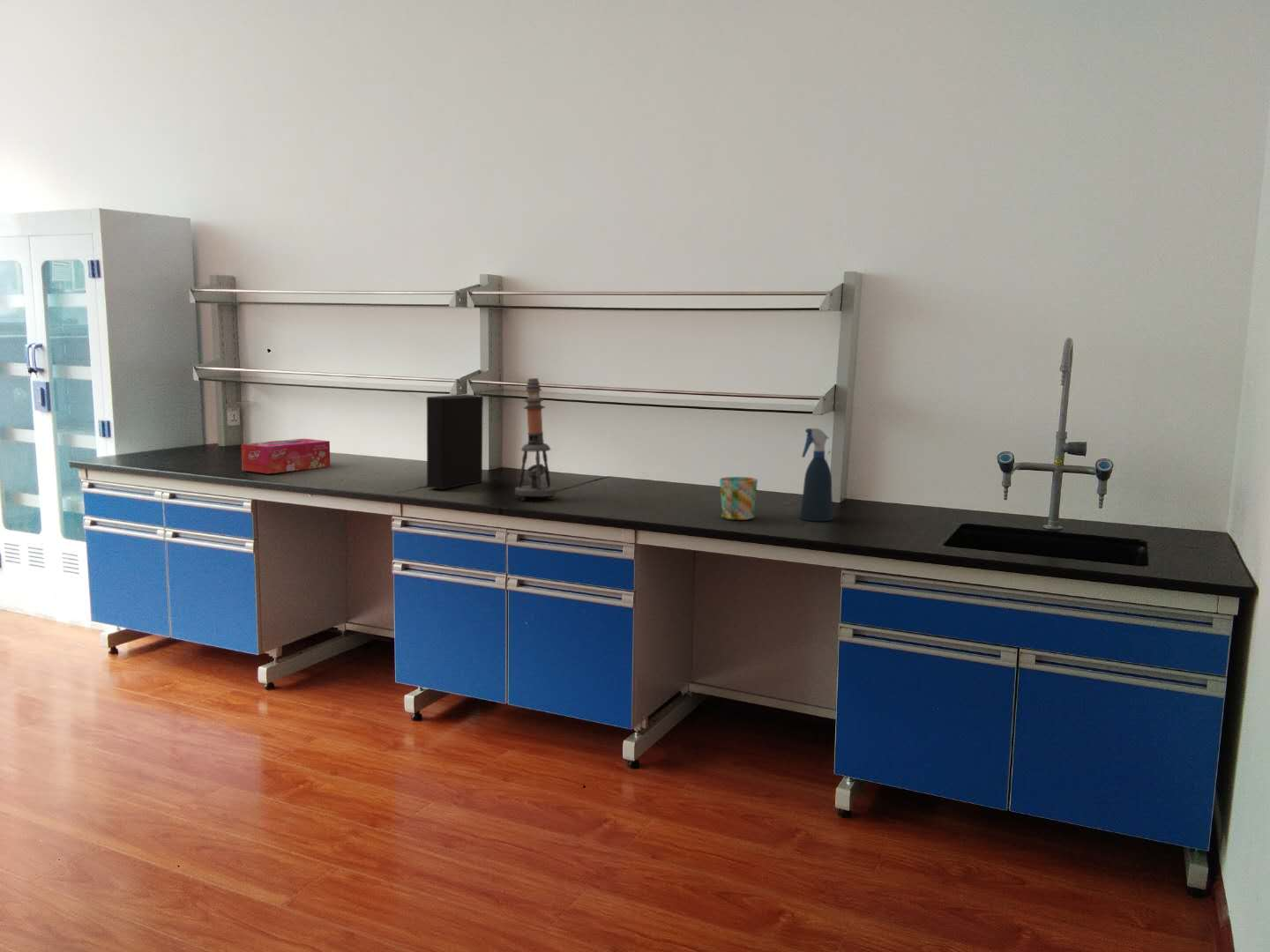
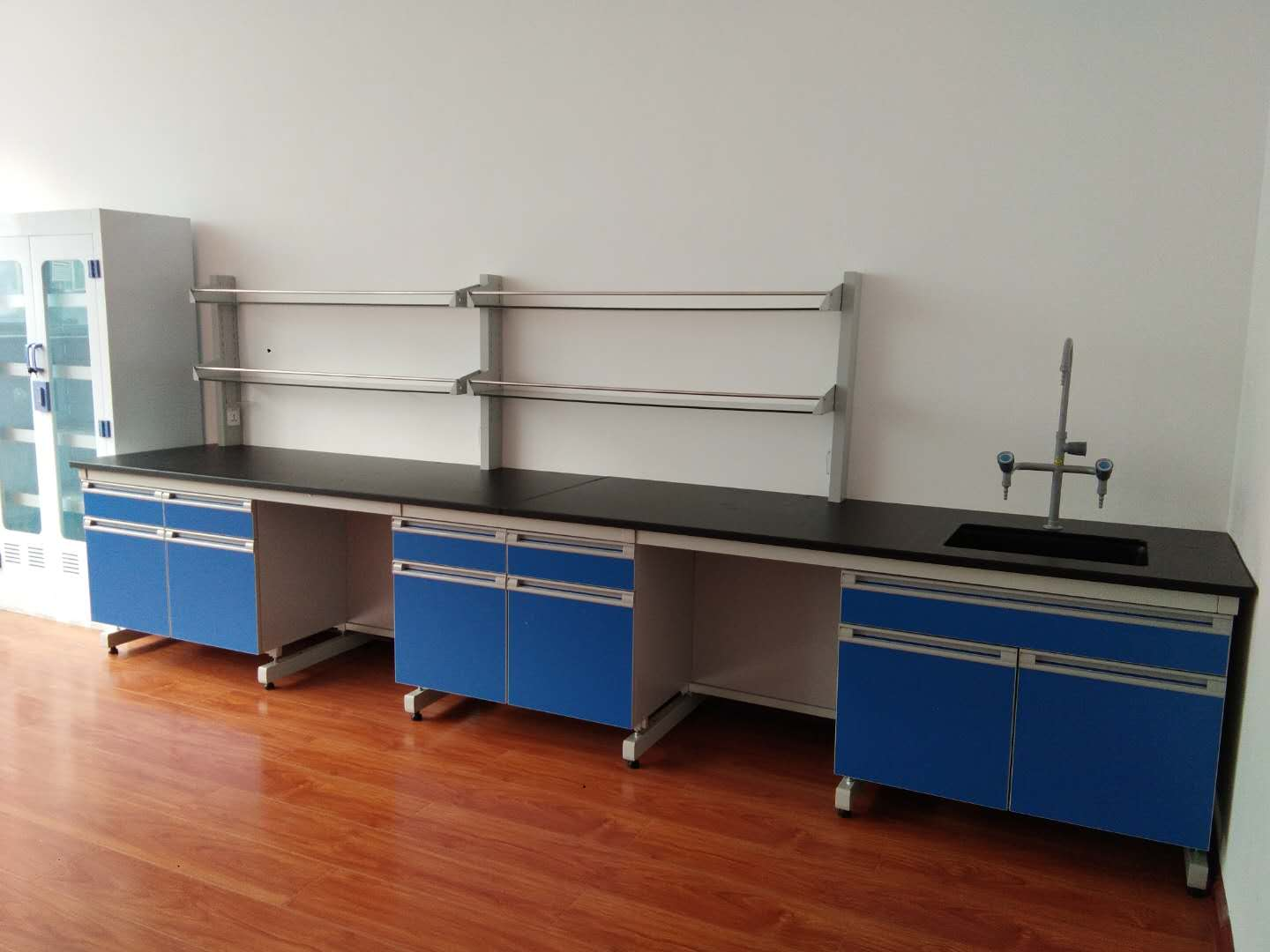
- binder (455, 441)
- mug (736, 498)
- tissue box (287, 455)
- spray bottle (818, 473)
- microscope (535, 438)
